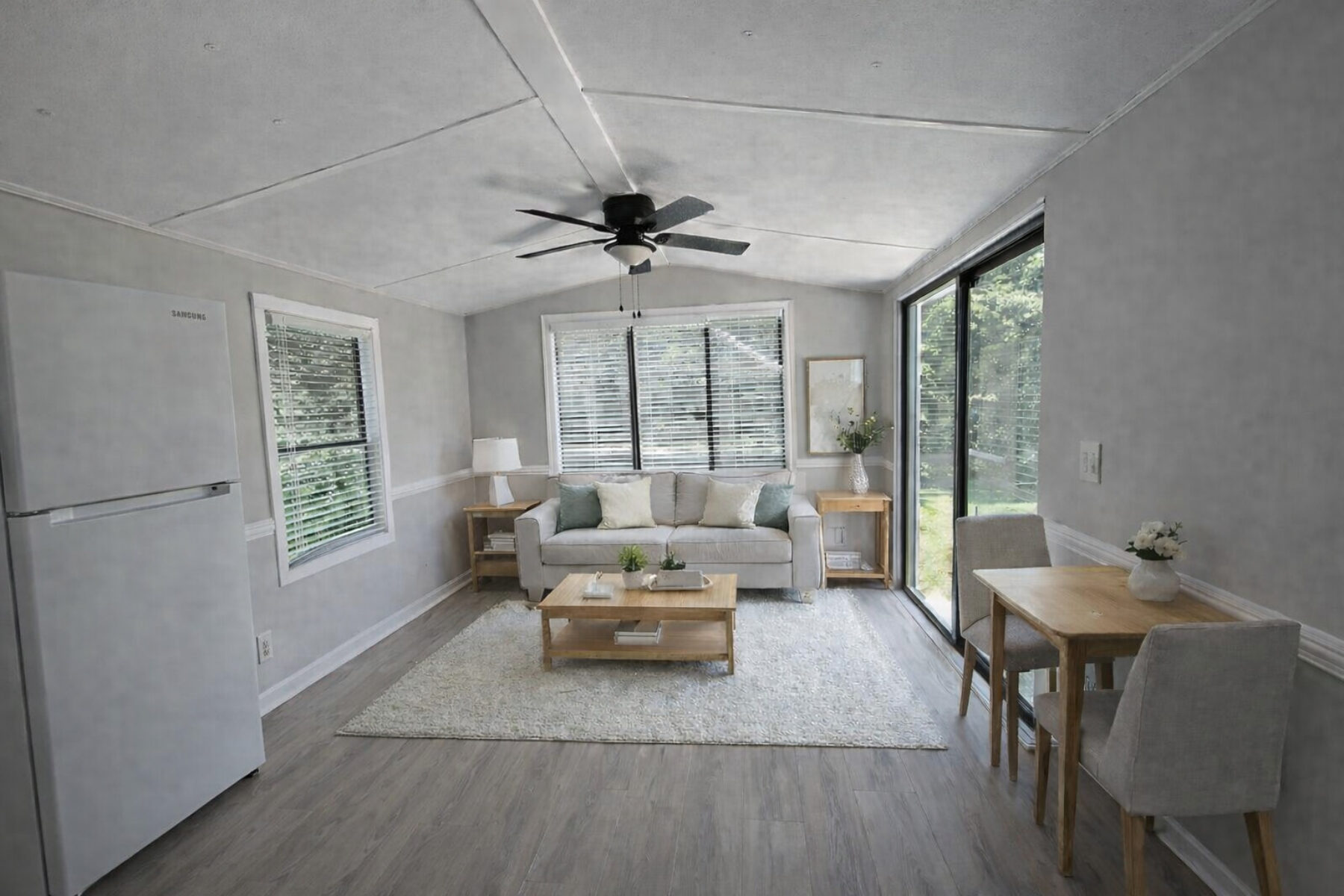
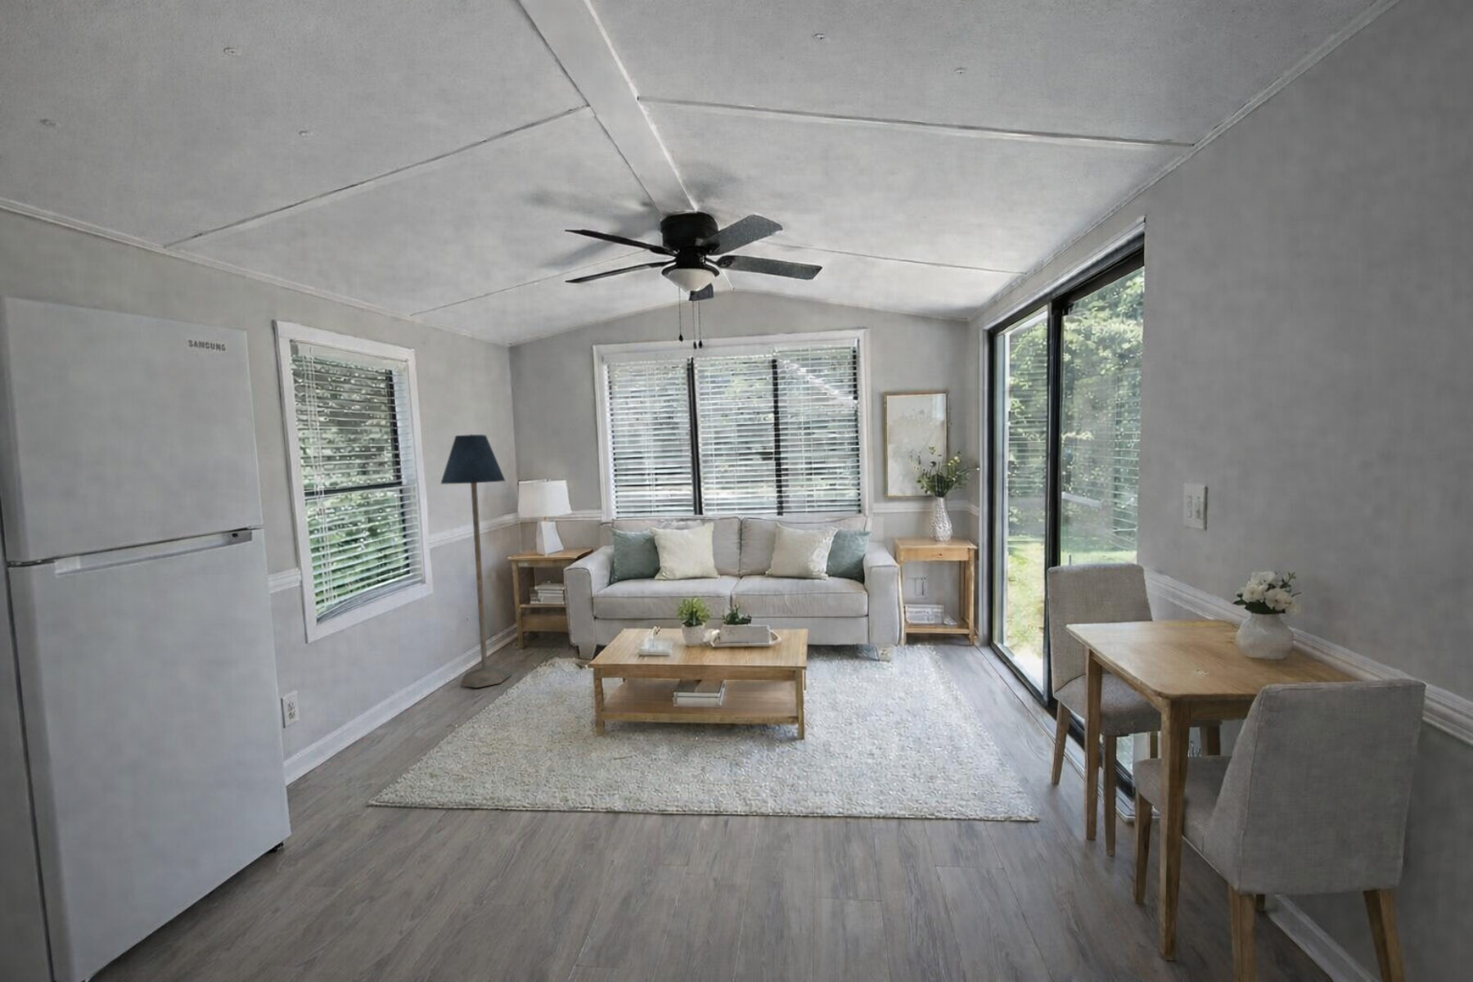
+ floor lamp (478, 558)
